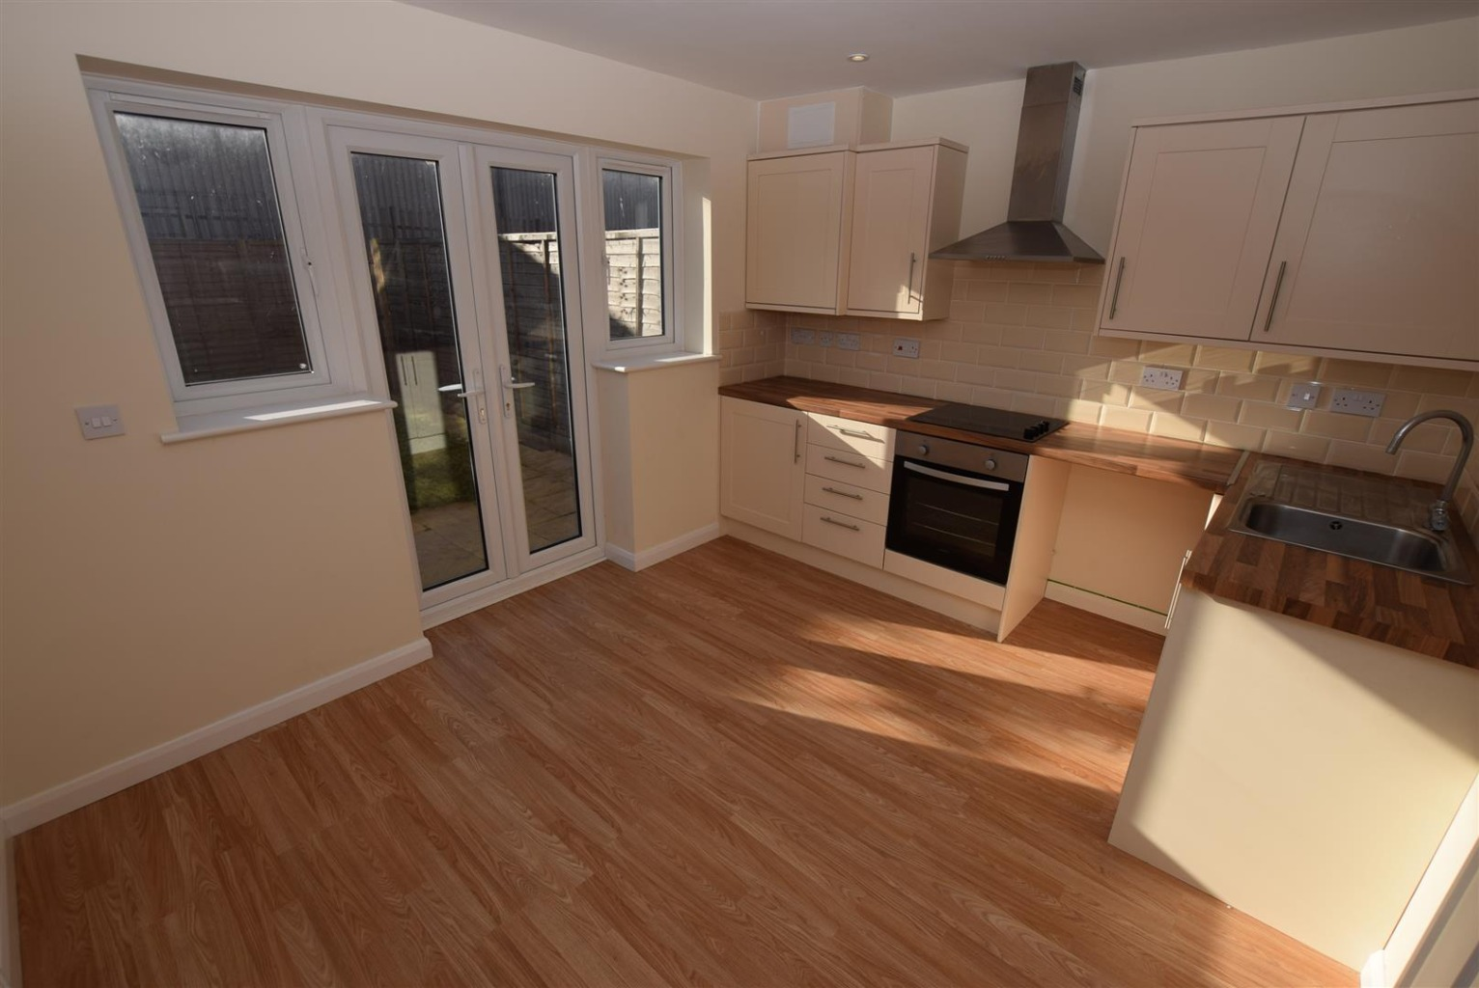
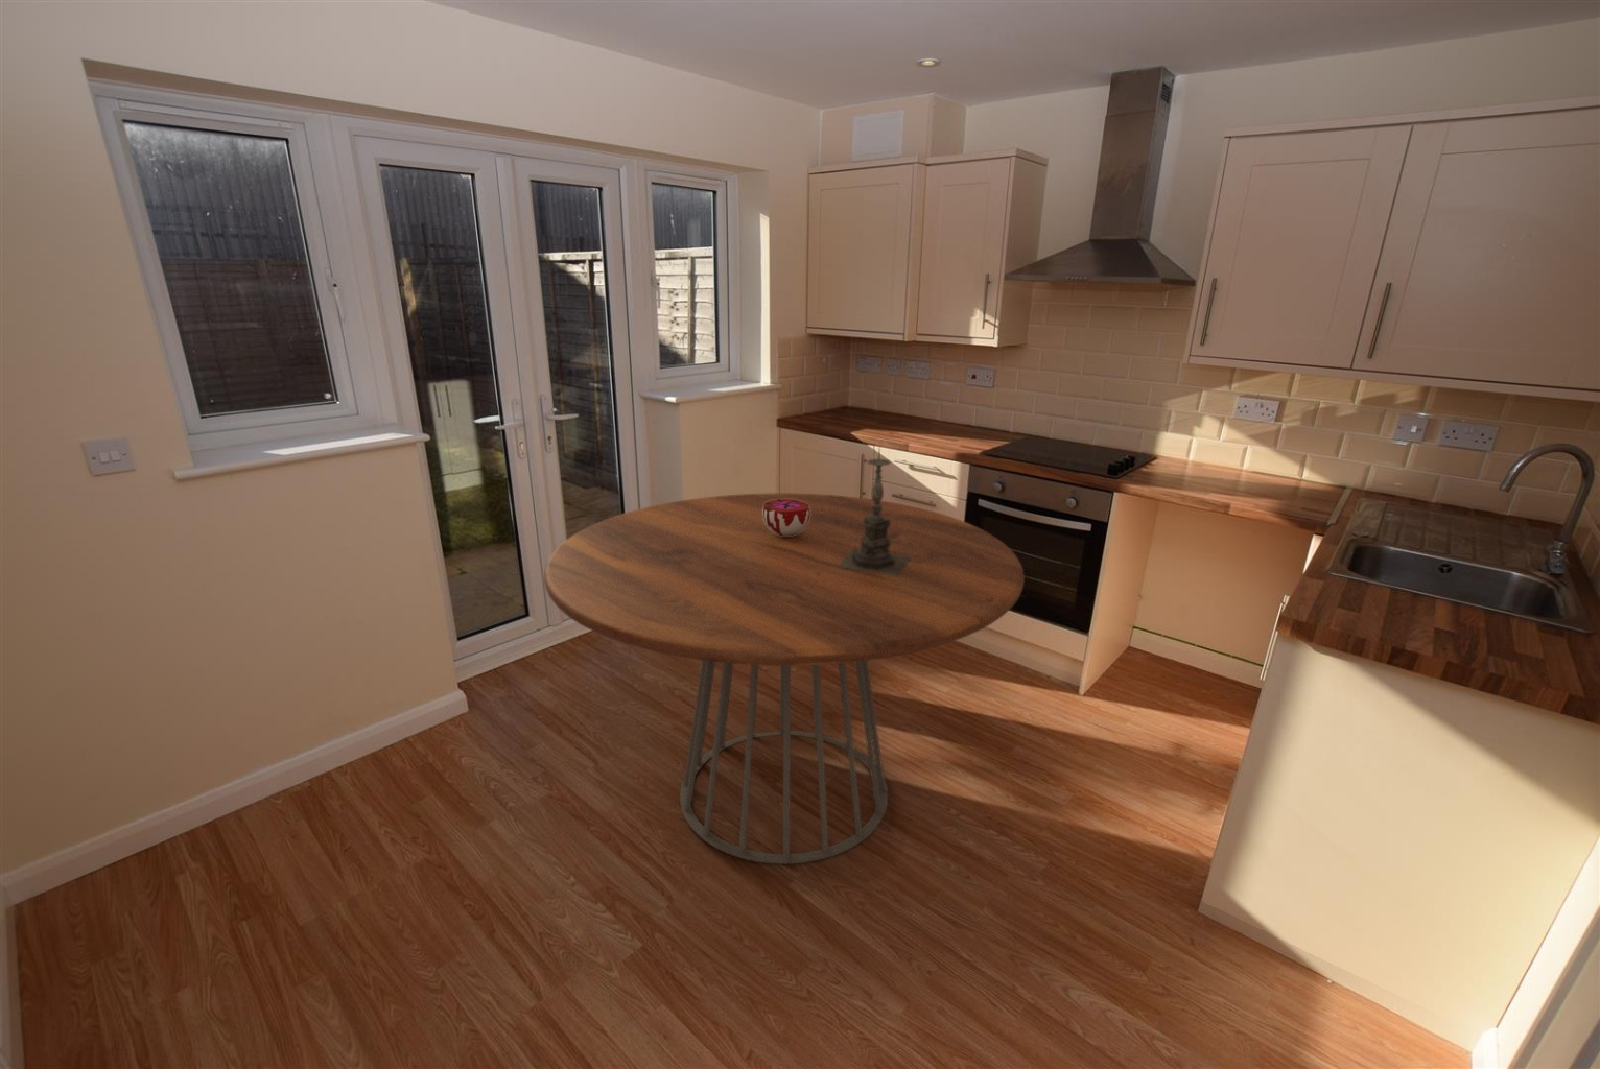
+ candle holder (877, 502)
+ dining table (783, 674)
+ decorative bowl (785, 518)
